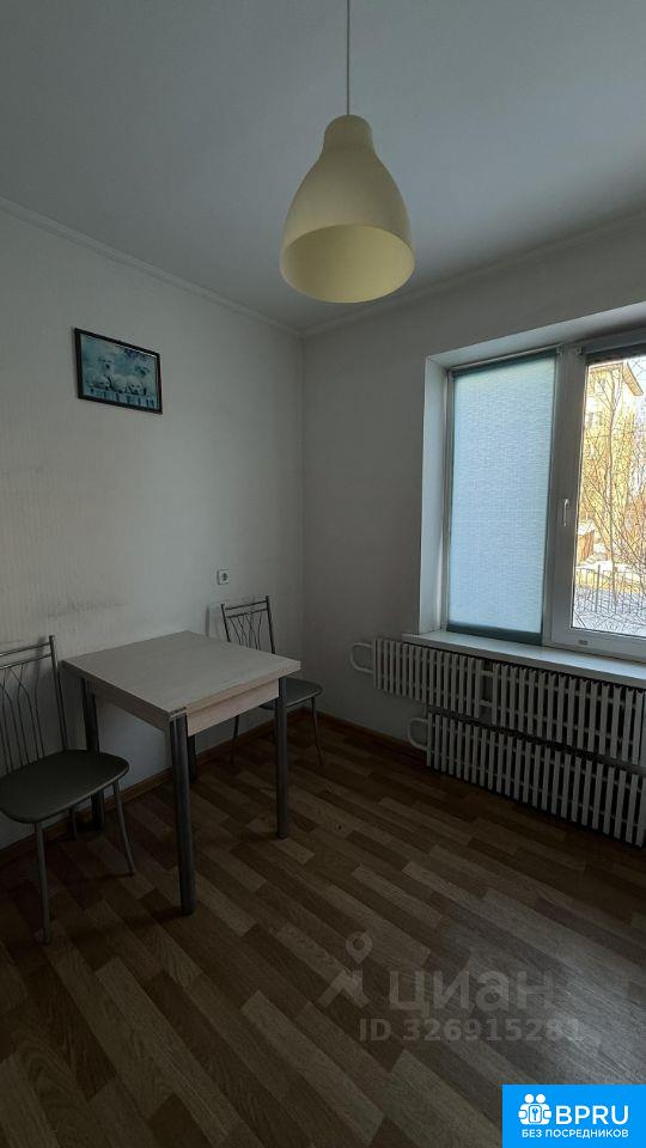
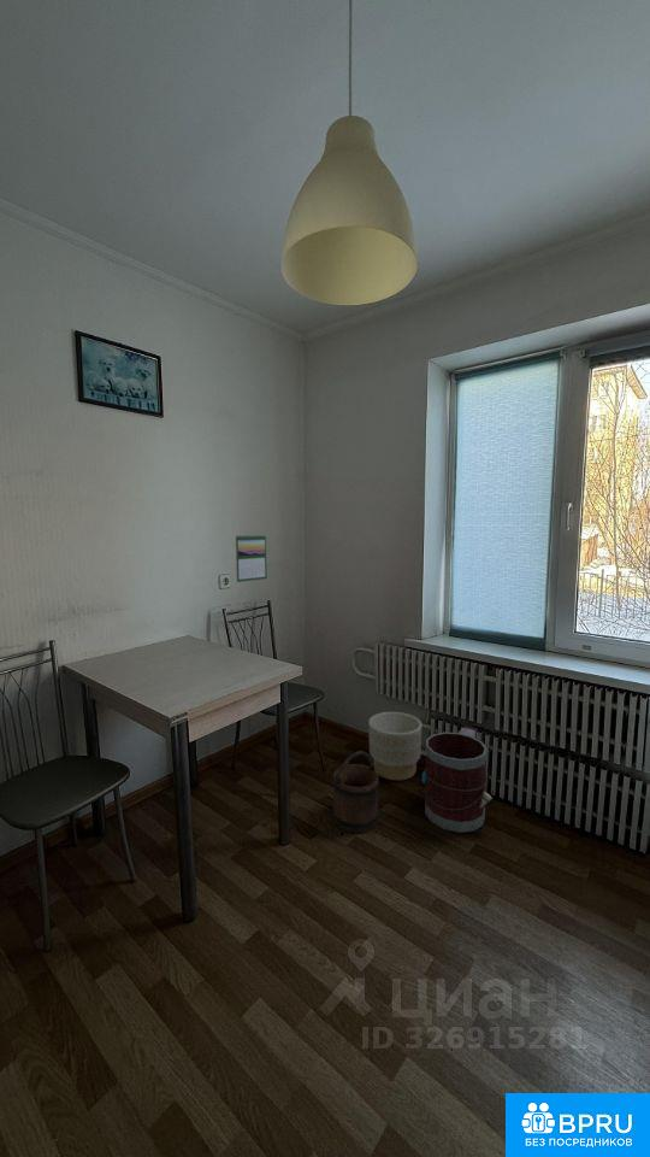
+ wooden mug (465, 773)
+ planter (395, 746)
+ calendar (252, 557)
+ bucket (355, 785)
